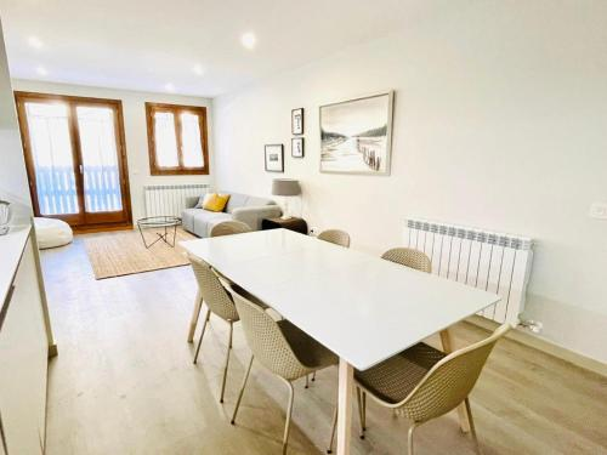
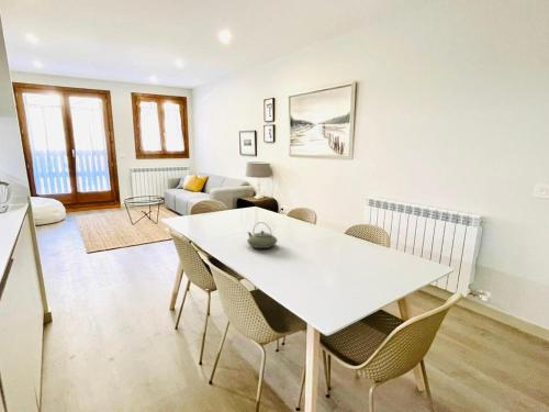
+ teapot (260, 233)
